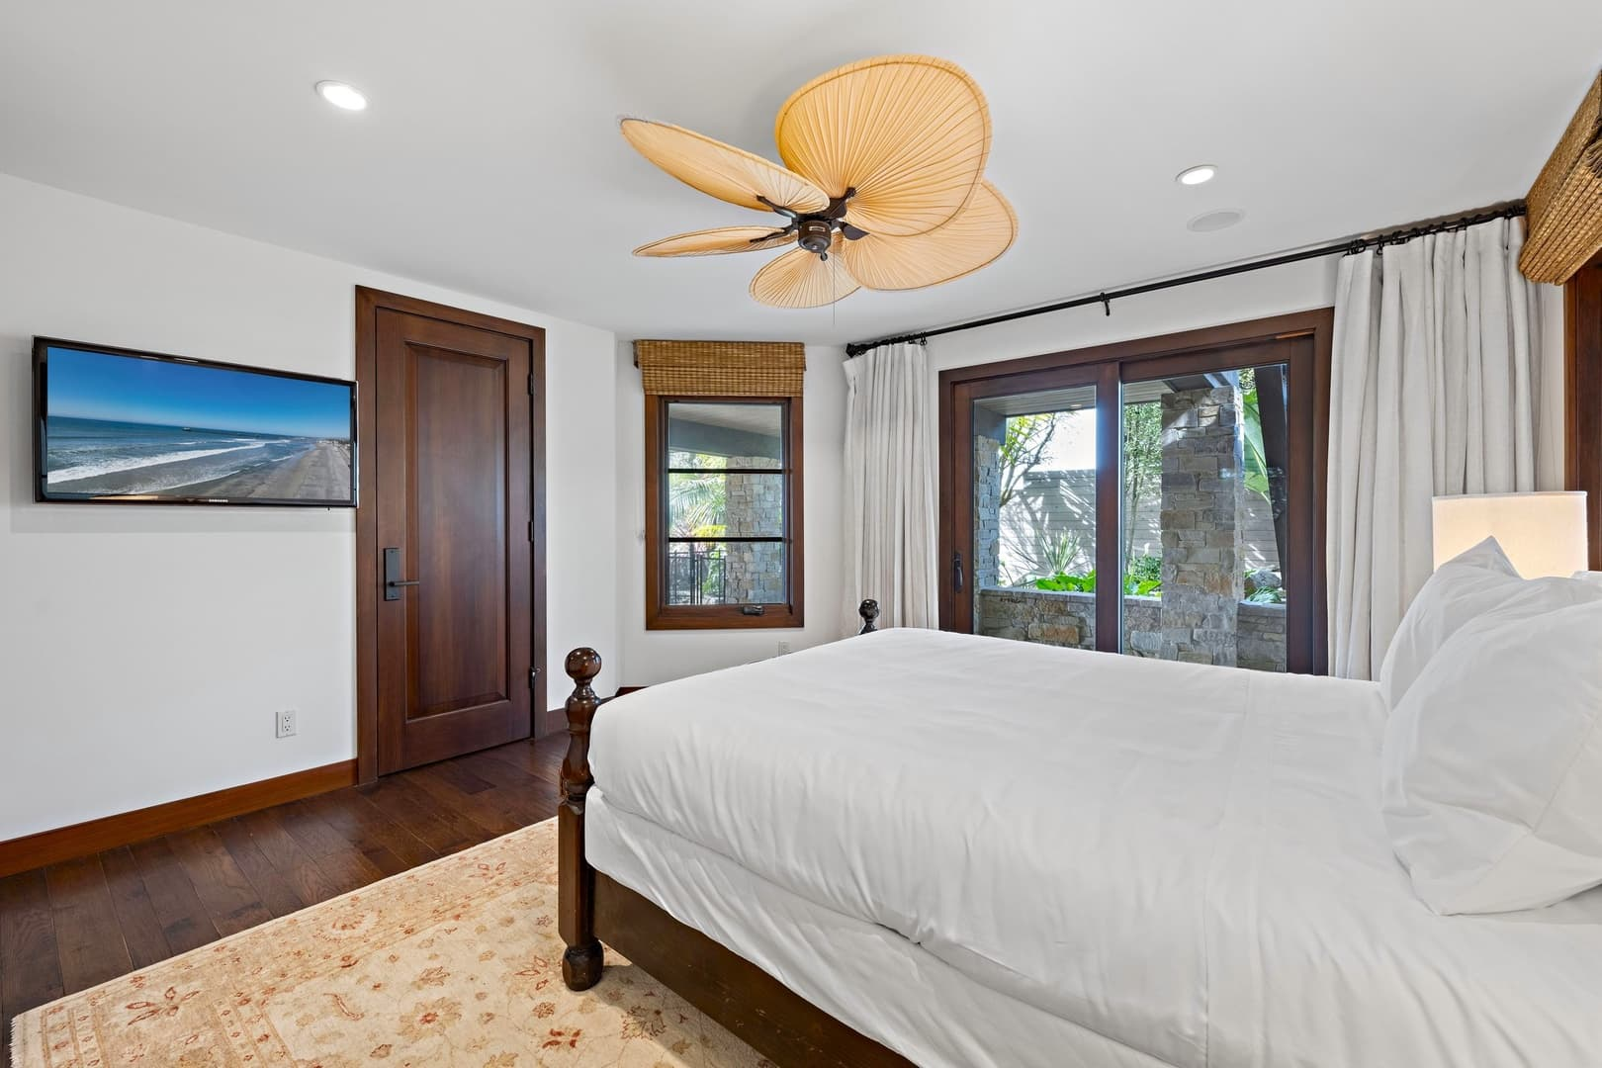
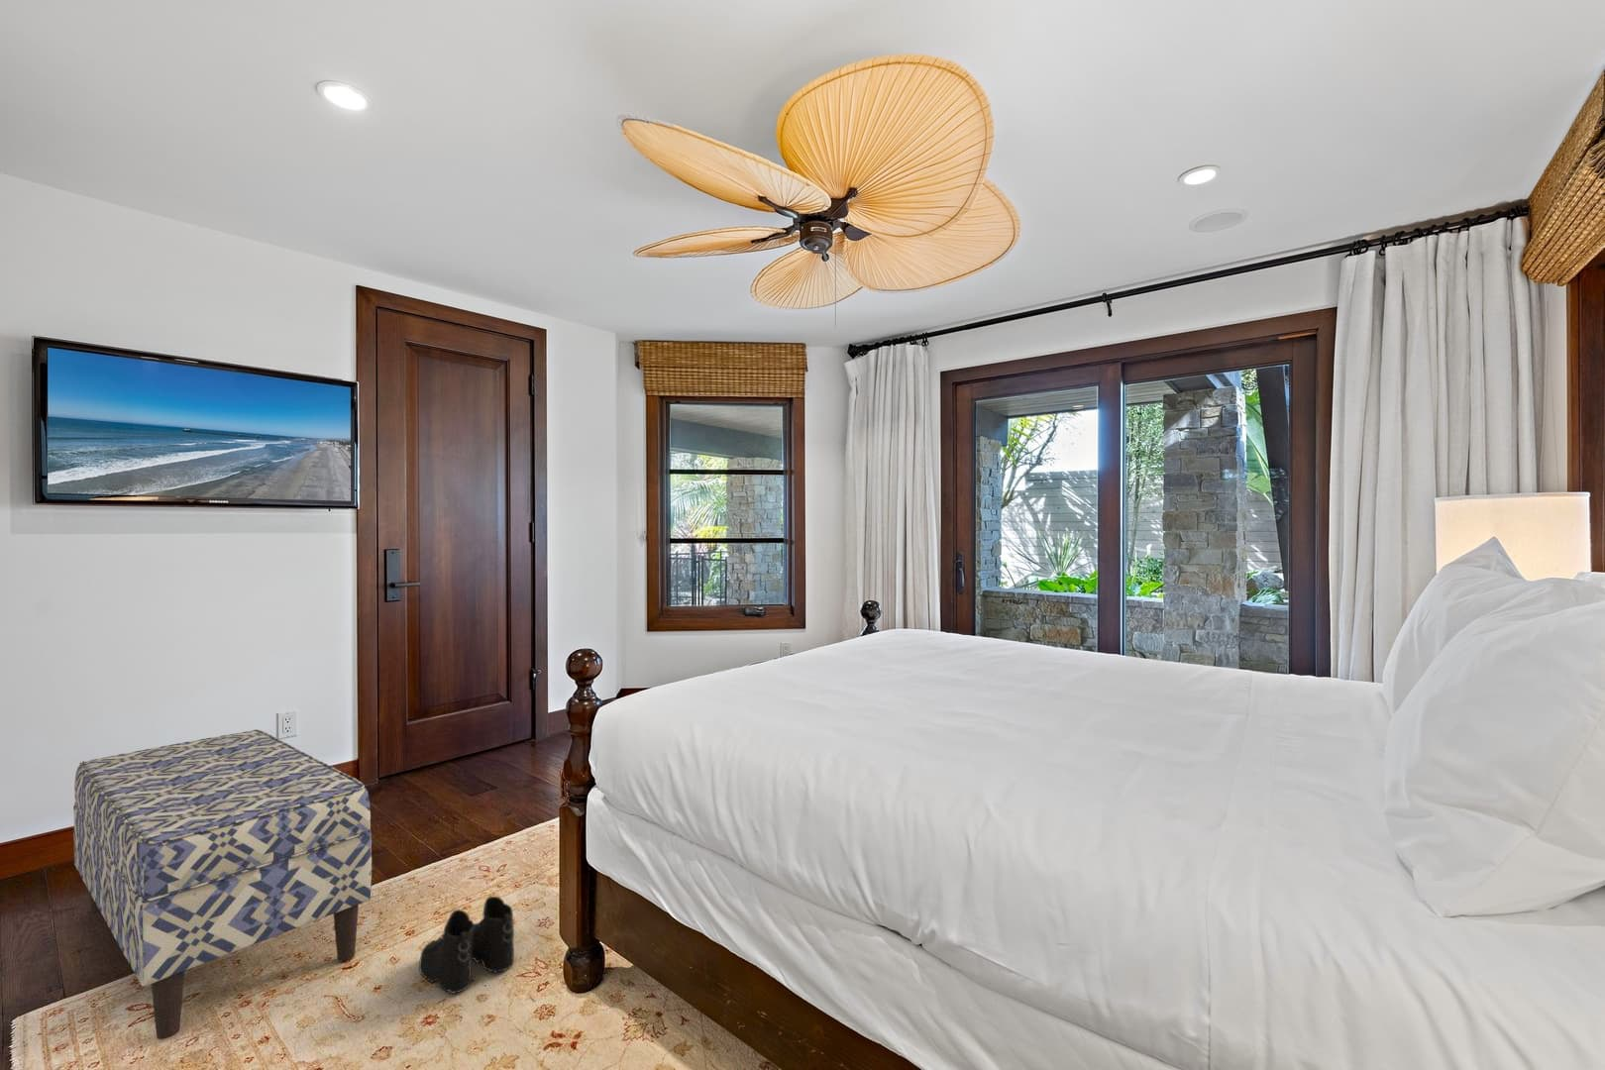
+ bench (215, 851)
+ boots (468, 933)
